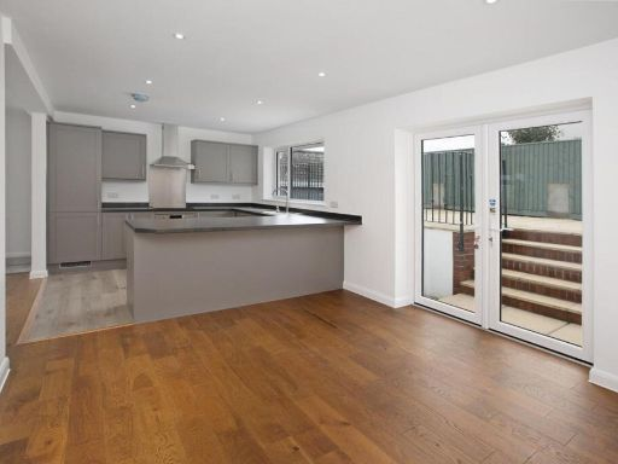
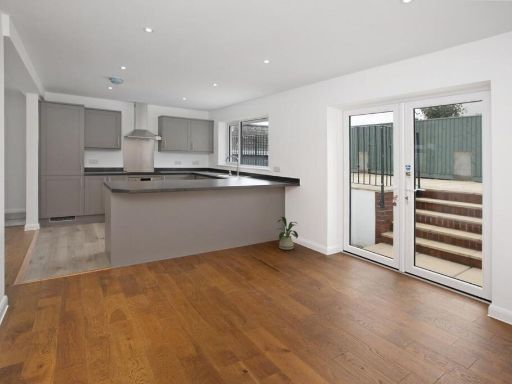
+ house plant (289, 232)
